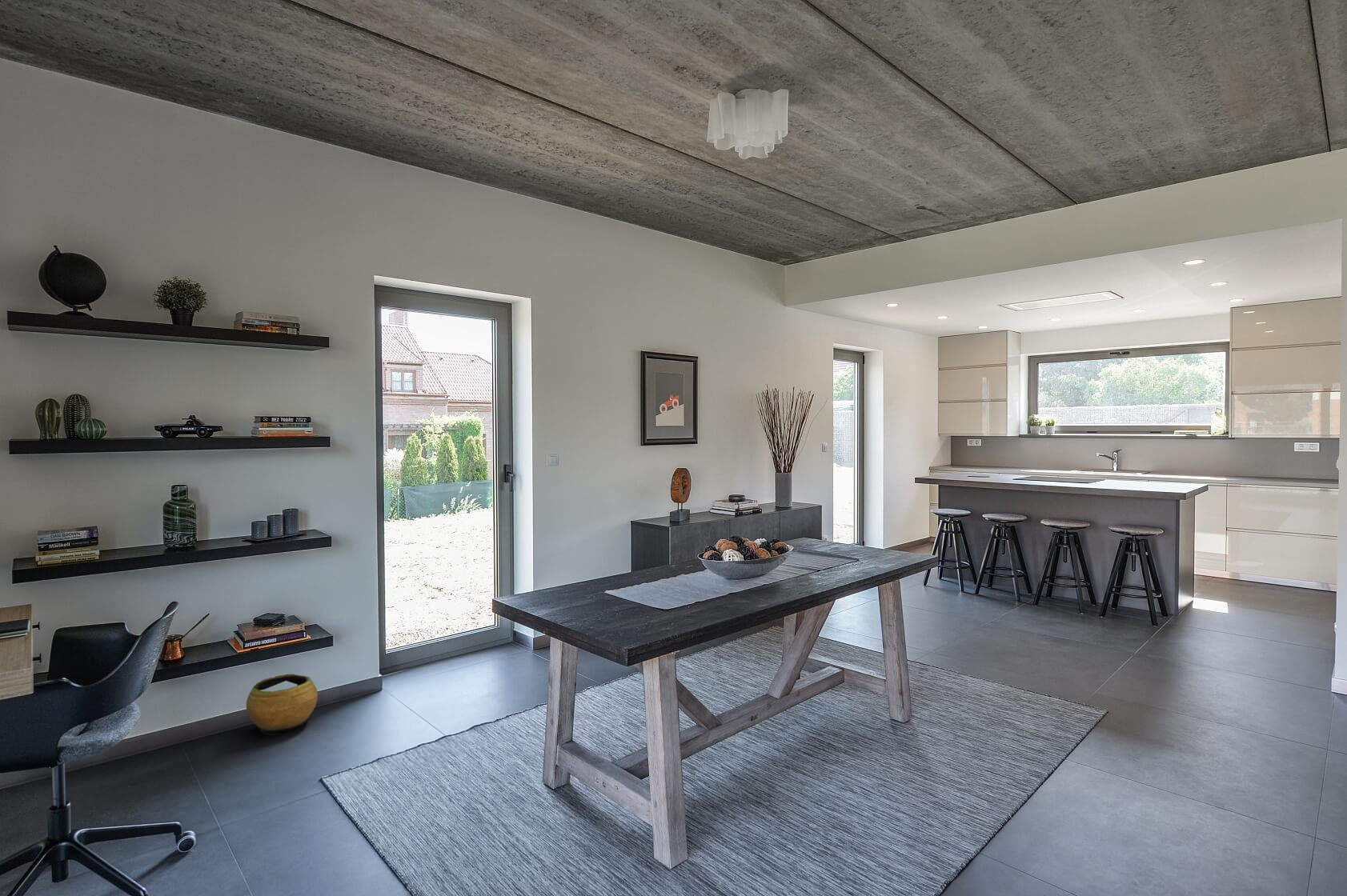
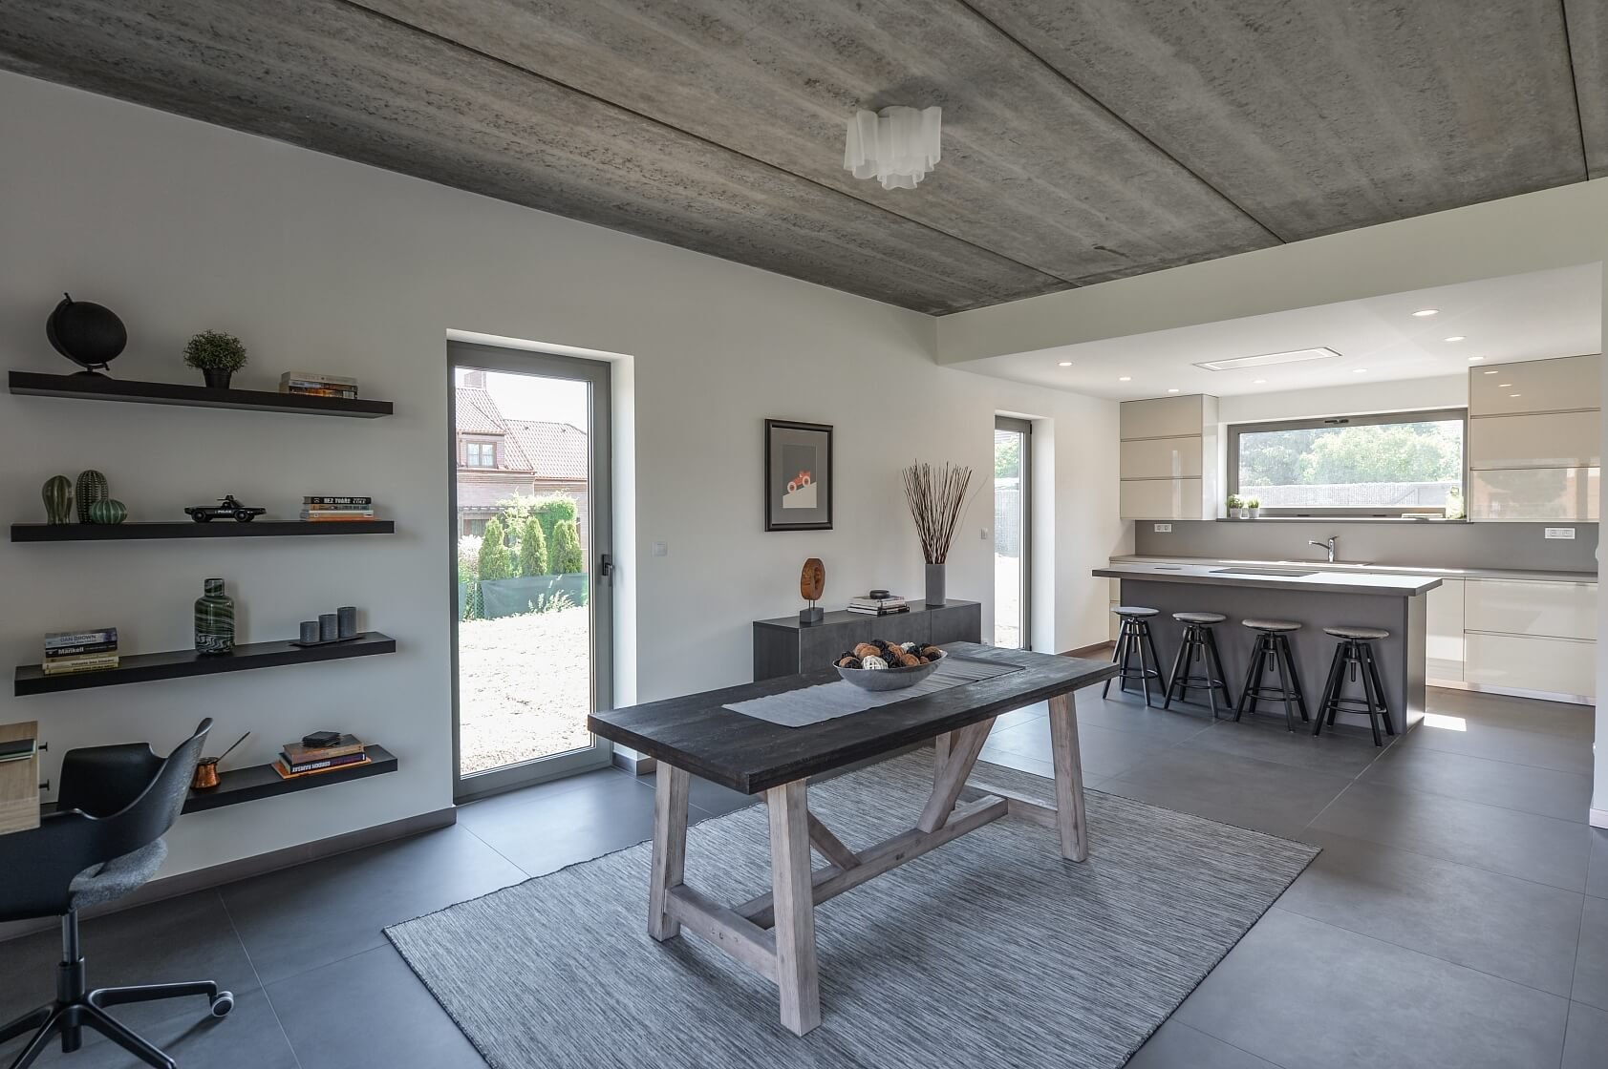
- clay pot (275, 703)
